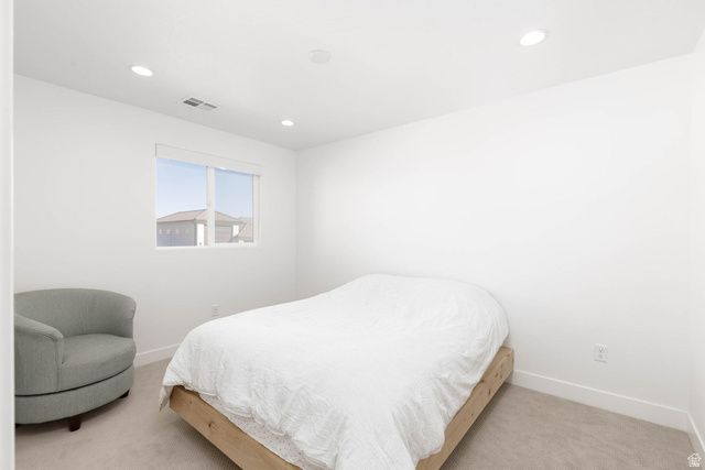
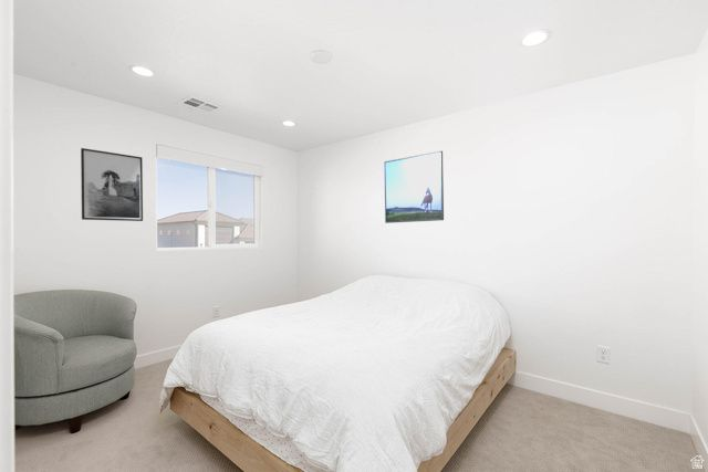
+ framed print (113, 186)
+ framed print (412, 189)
